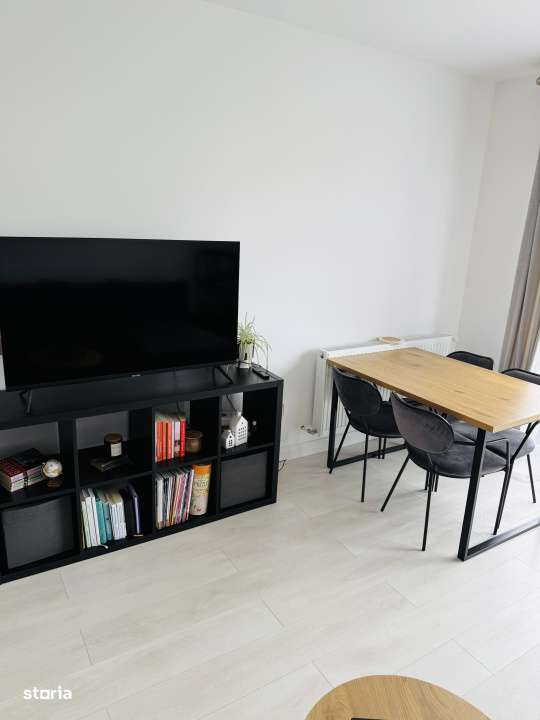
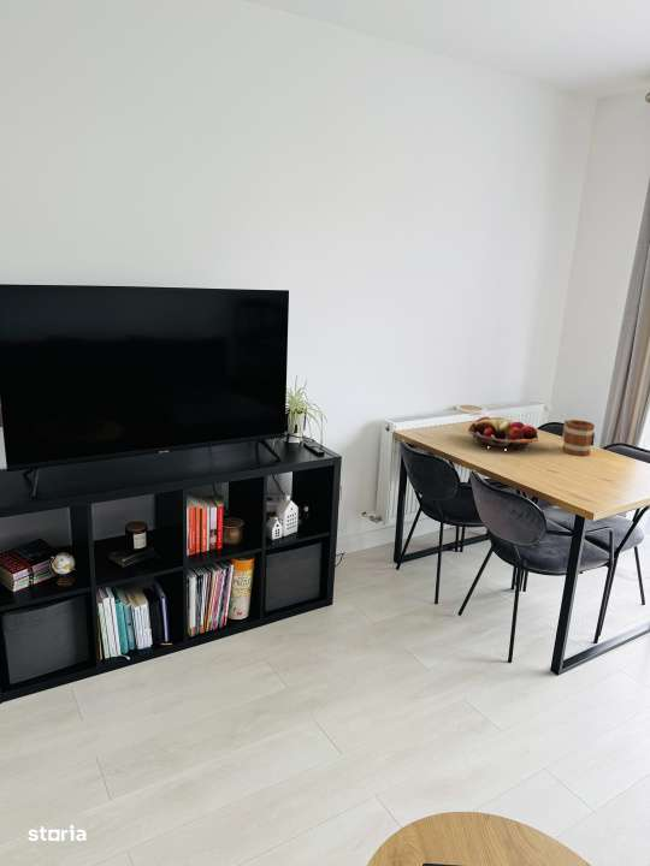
+ fruit basket (502, 432)
+ mug (574, 435)
